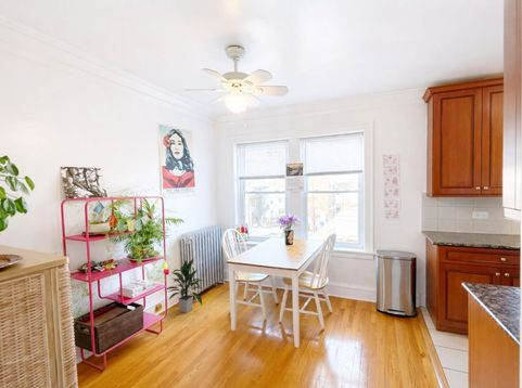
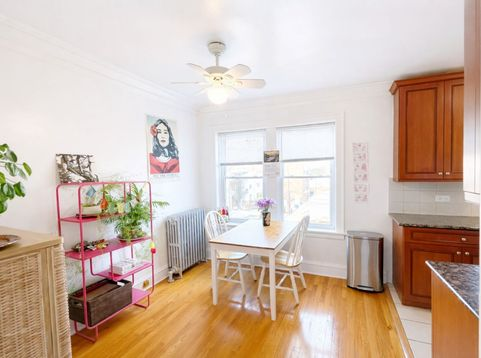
- indoor plant (186, 286)
